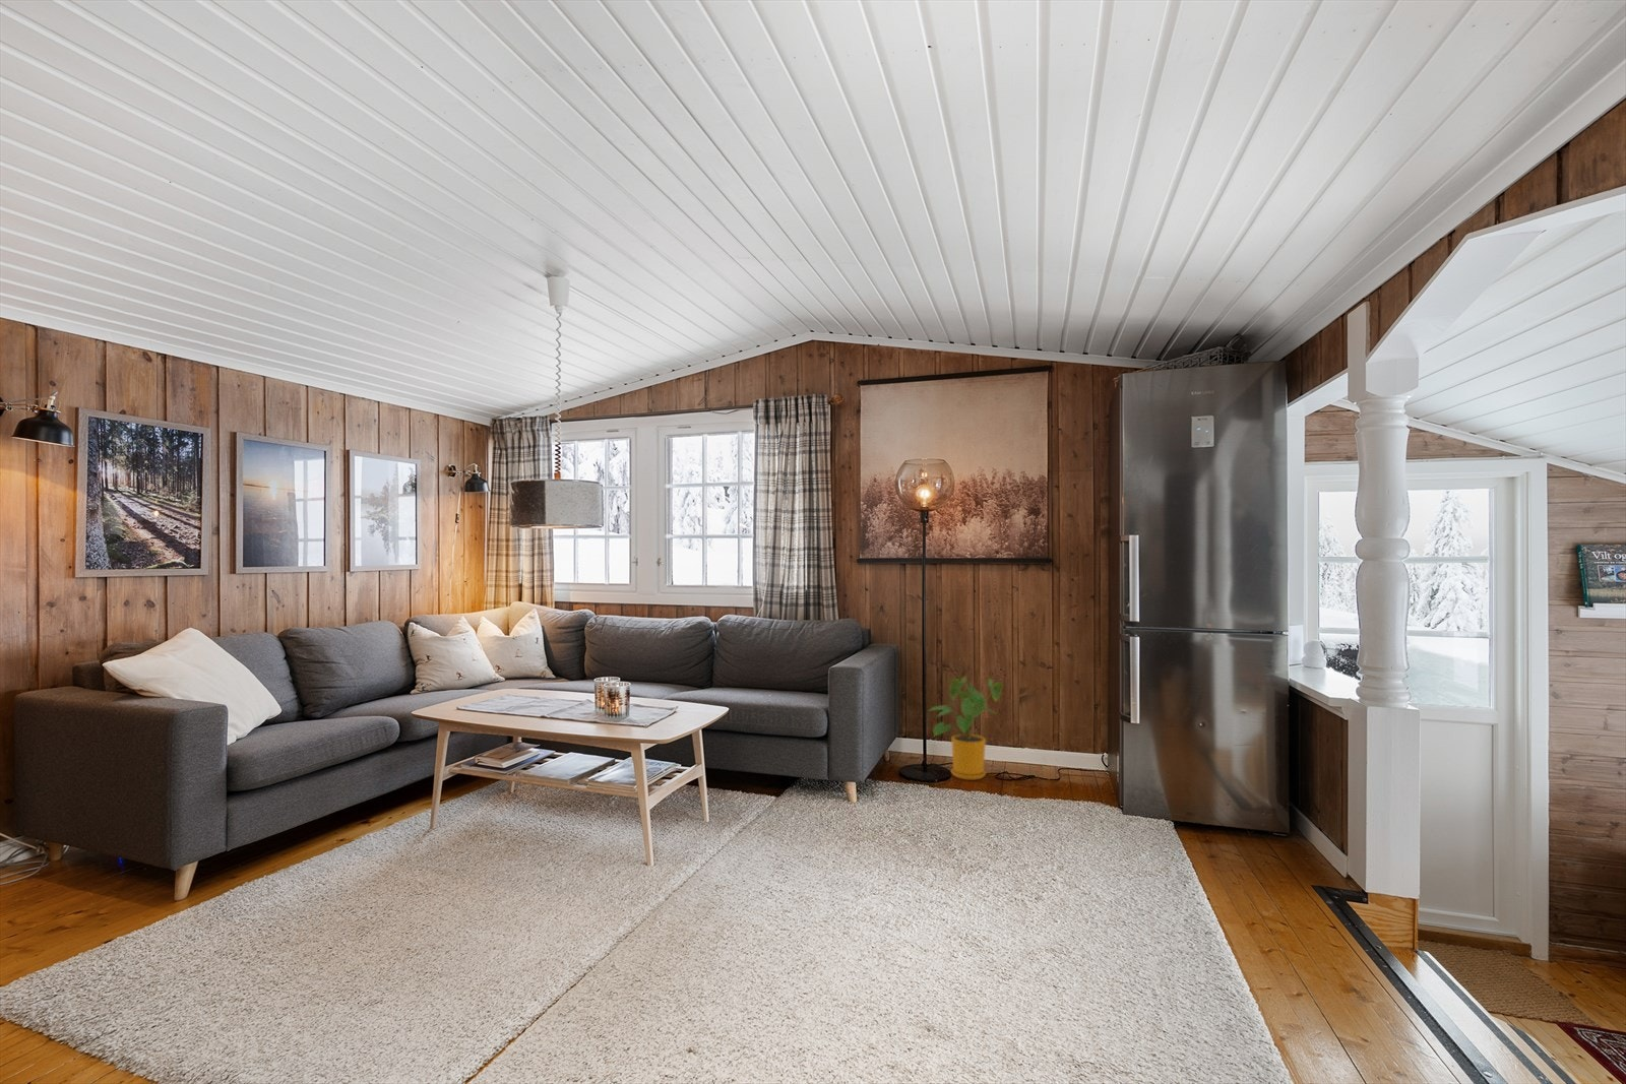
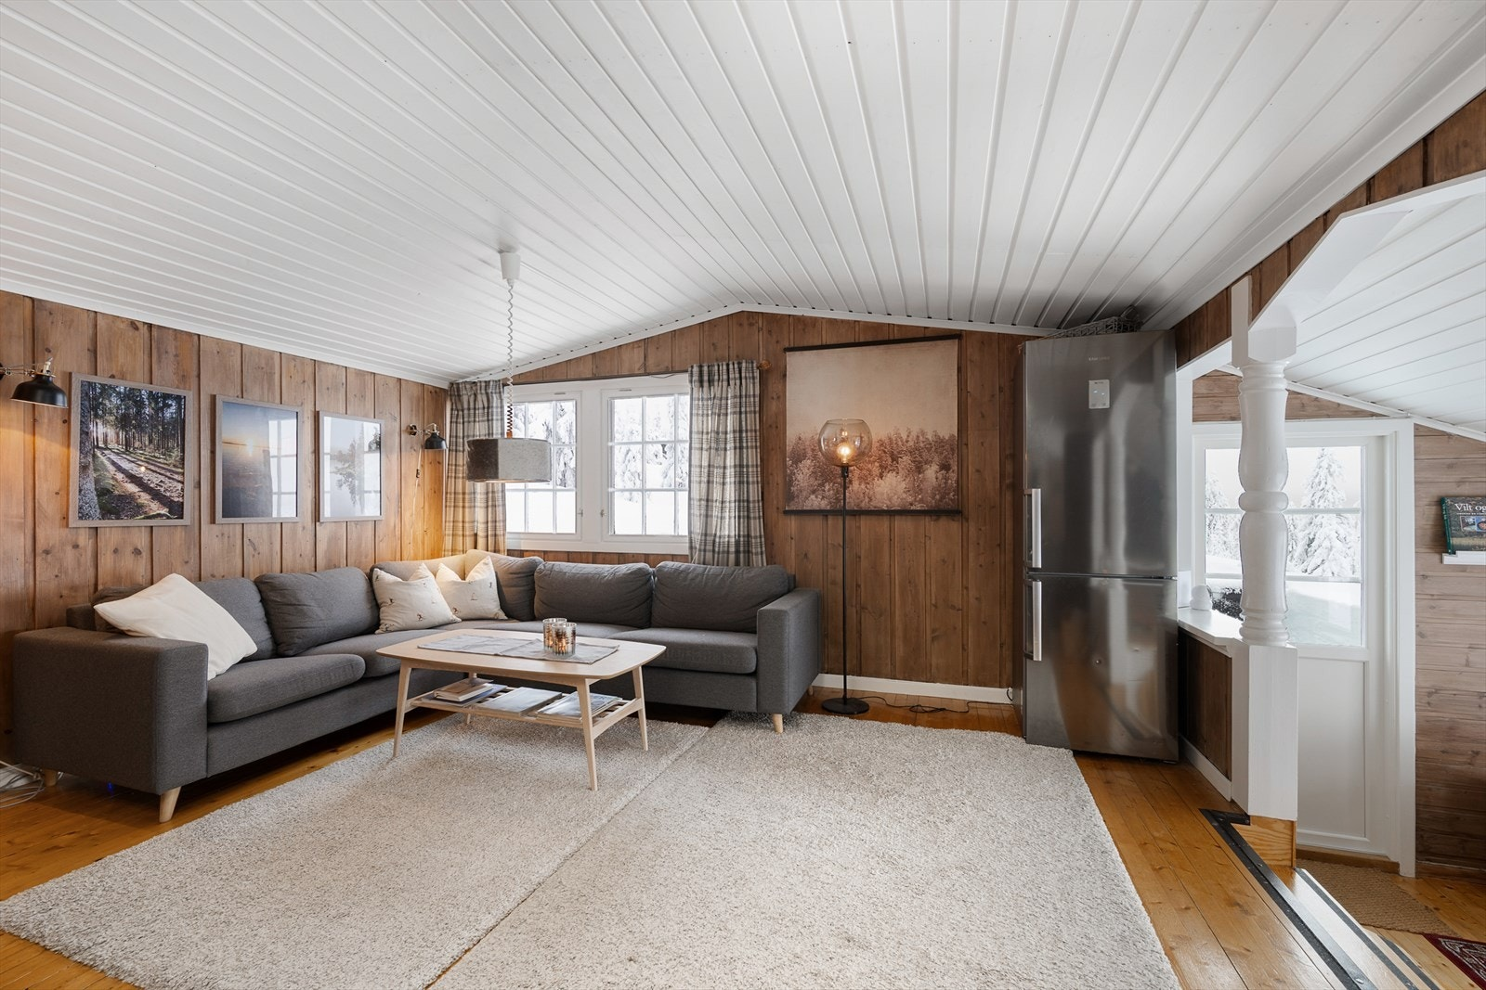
- house plant (965, 727)
